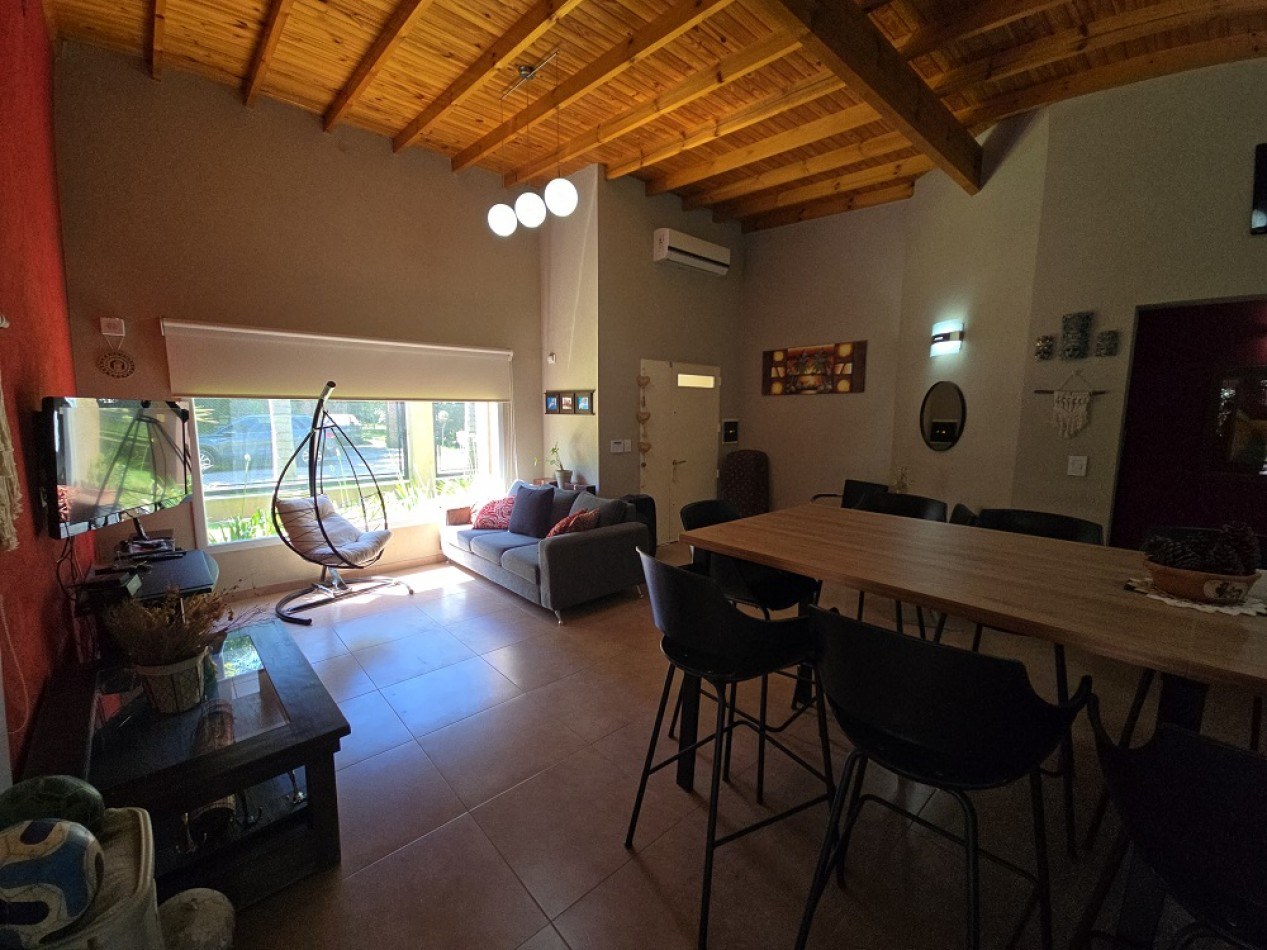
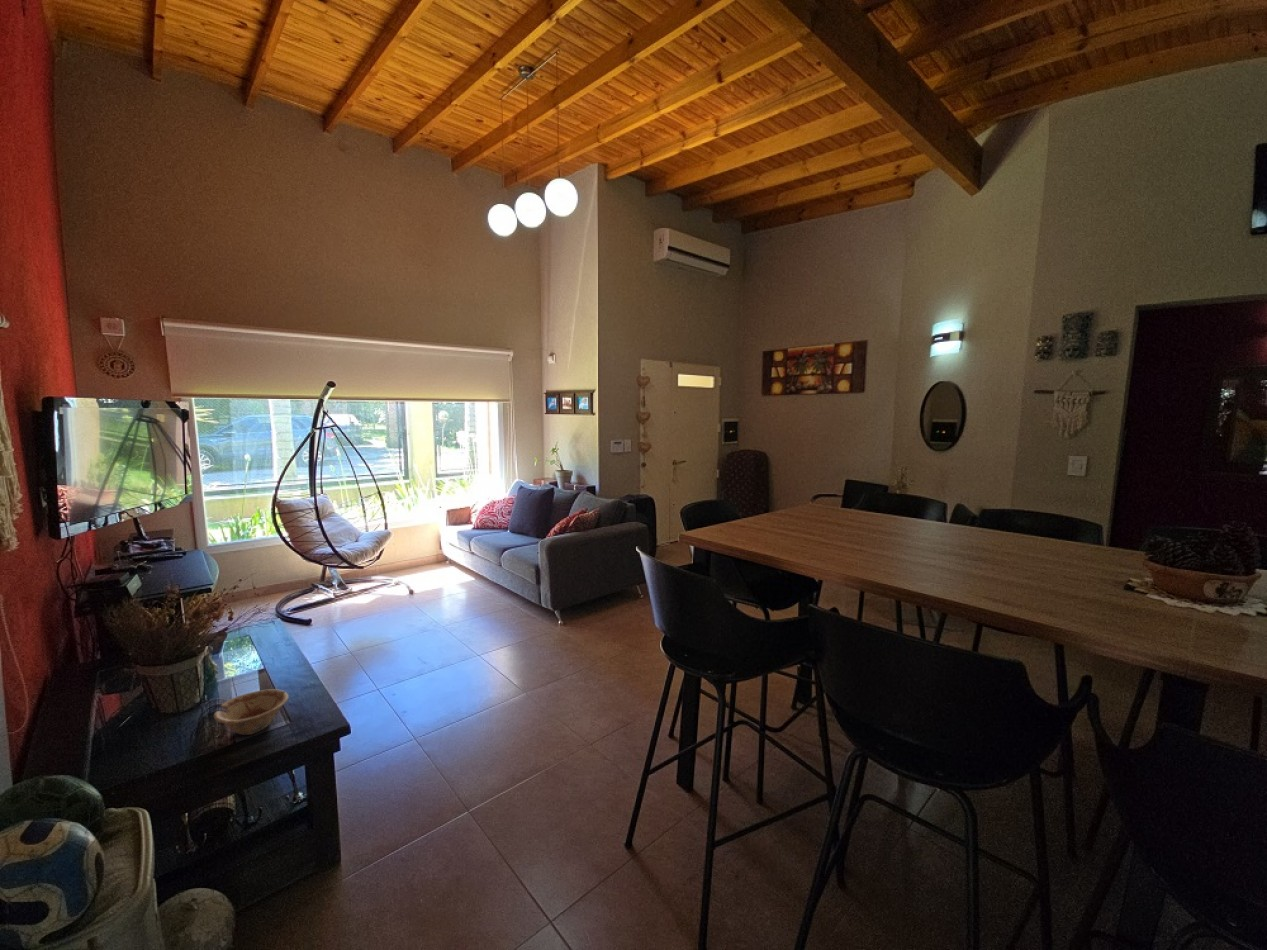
+ dish (253, 715)
